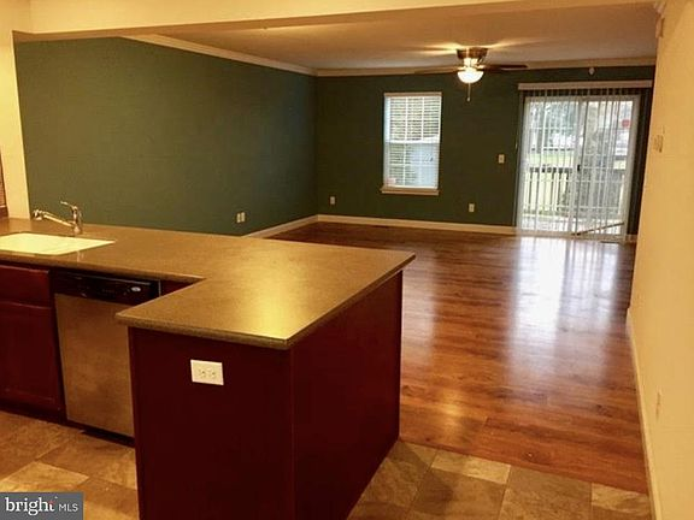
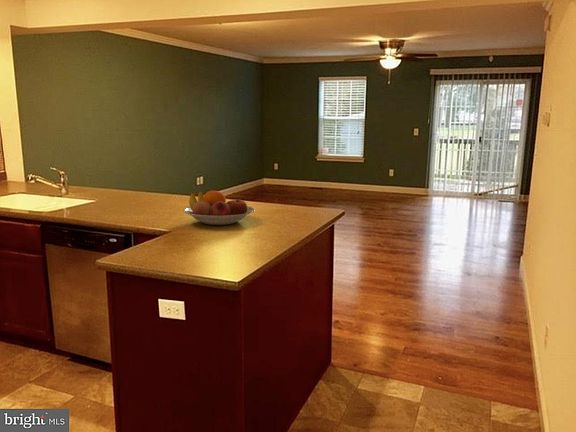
+ fruit bowl (219, 206)
